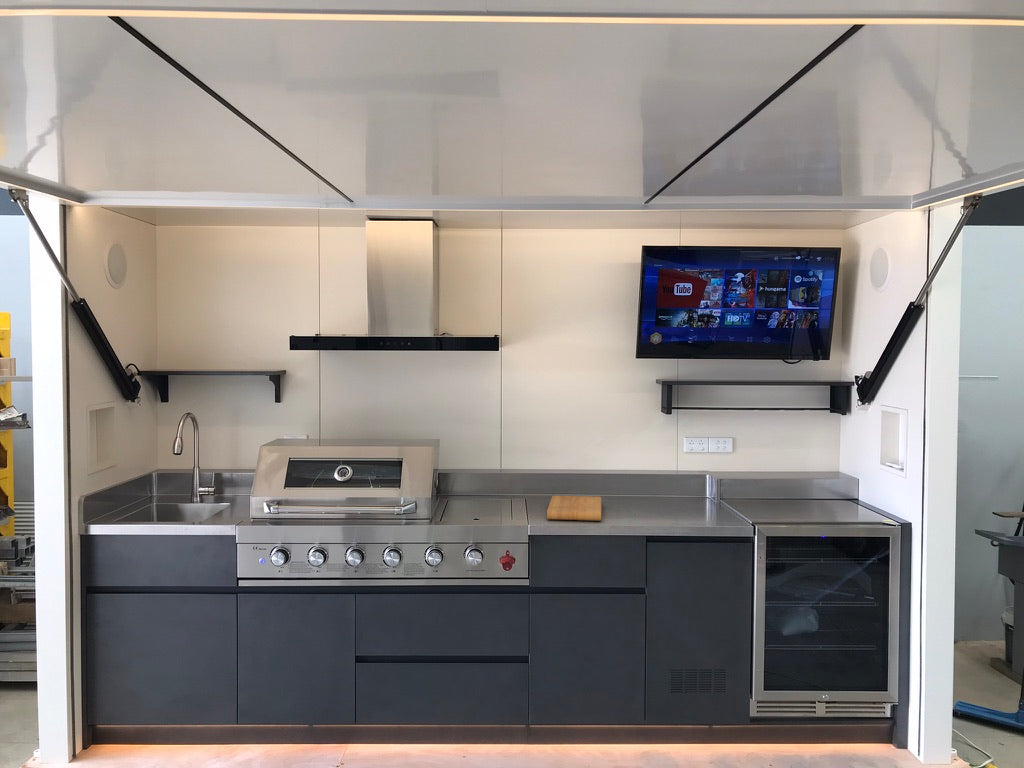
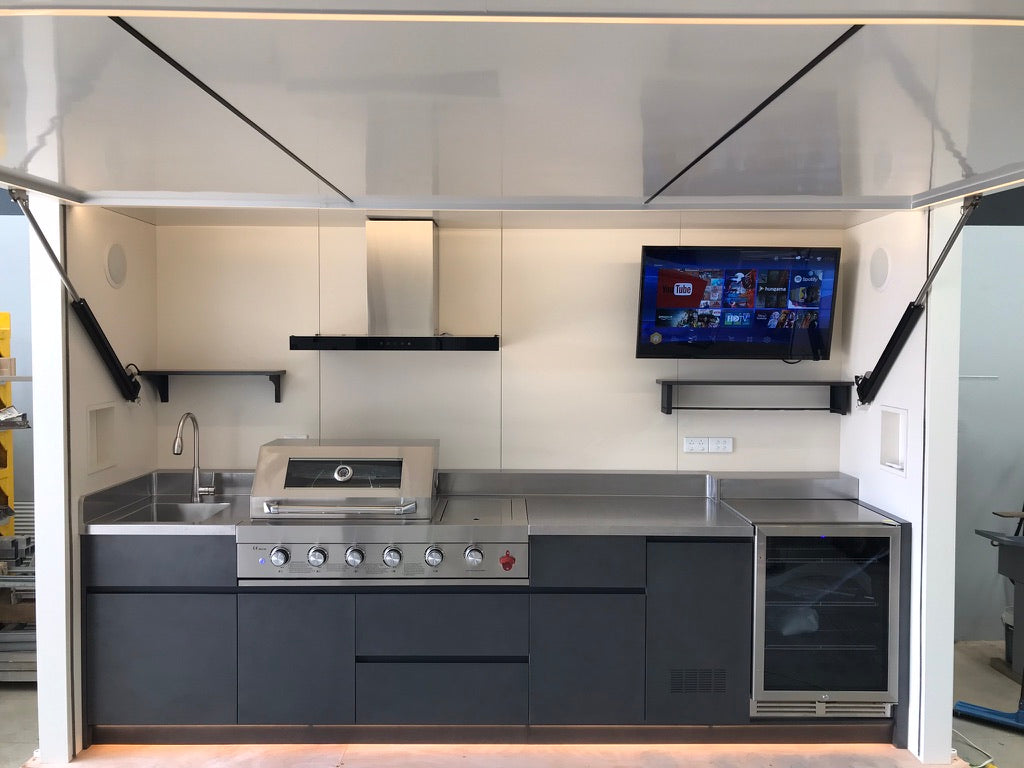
- cutting board (575, 507)
